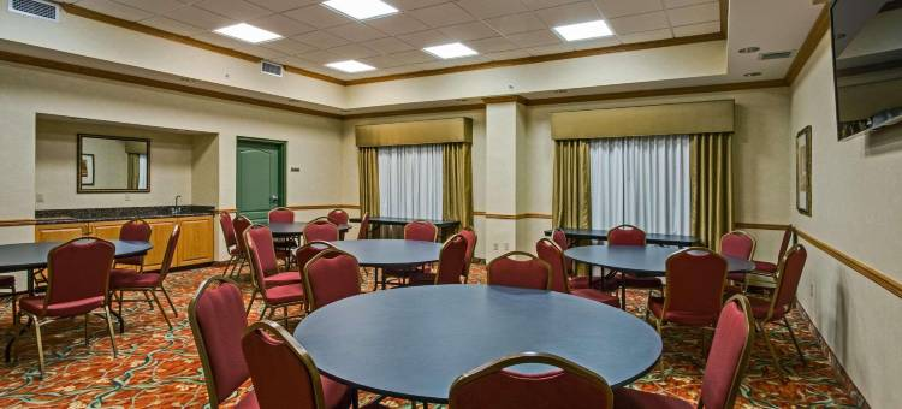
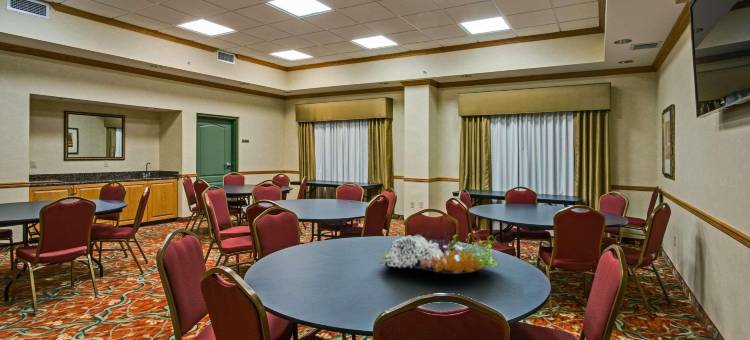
+ flower arrangement (437, 248)
